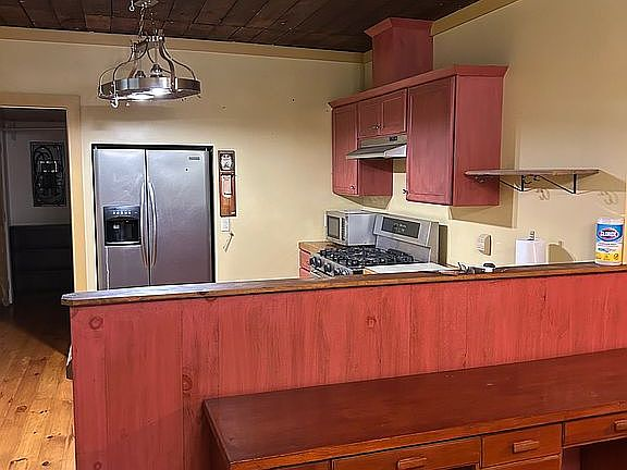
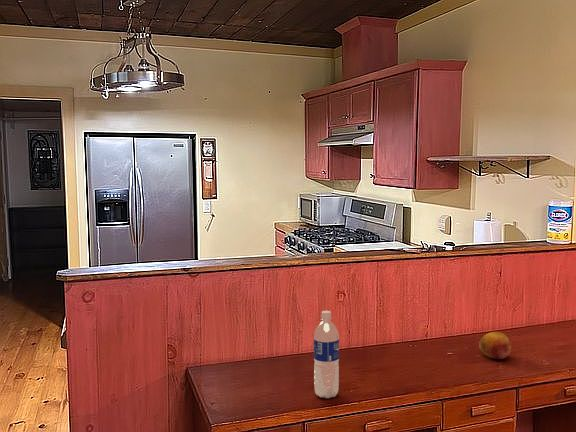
+ fruit (495, 344)
+ water bottle (326, 353)
